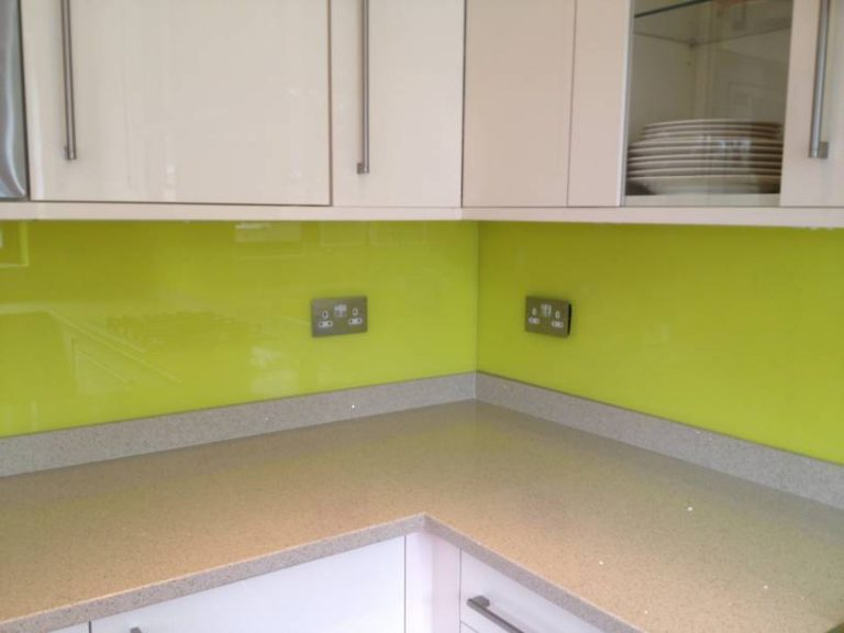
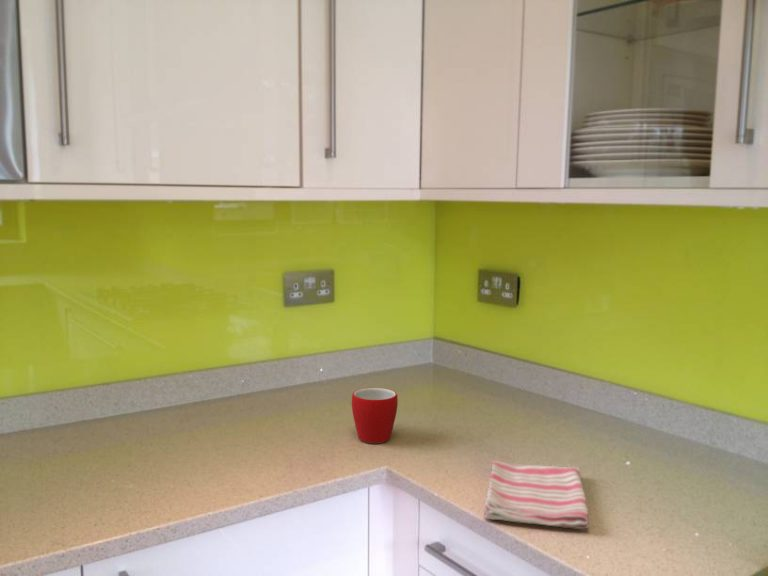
+ mug (373, 413)
+ dish towel (535, 488)
